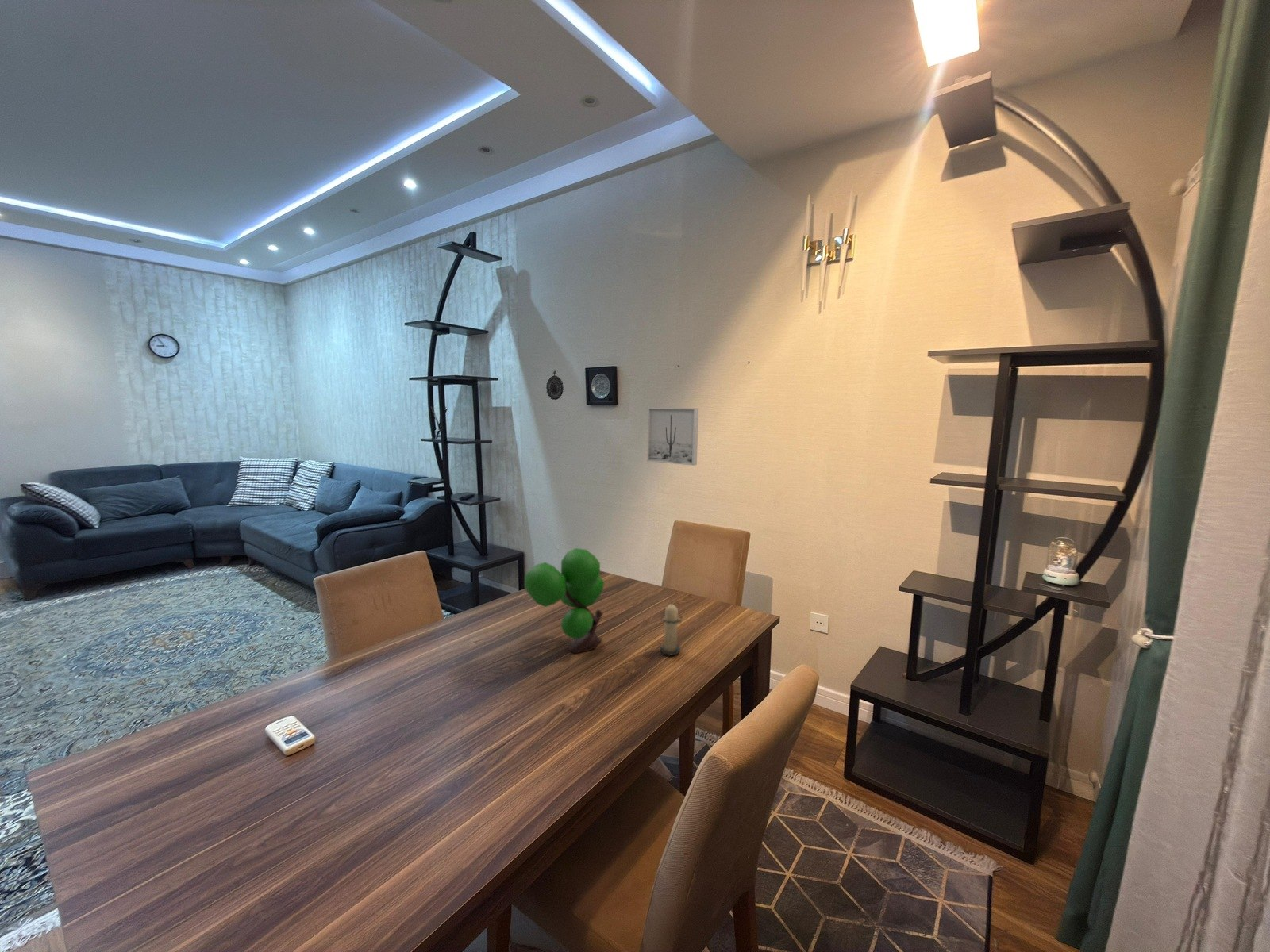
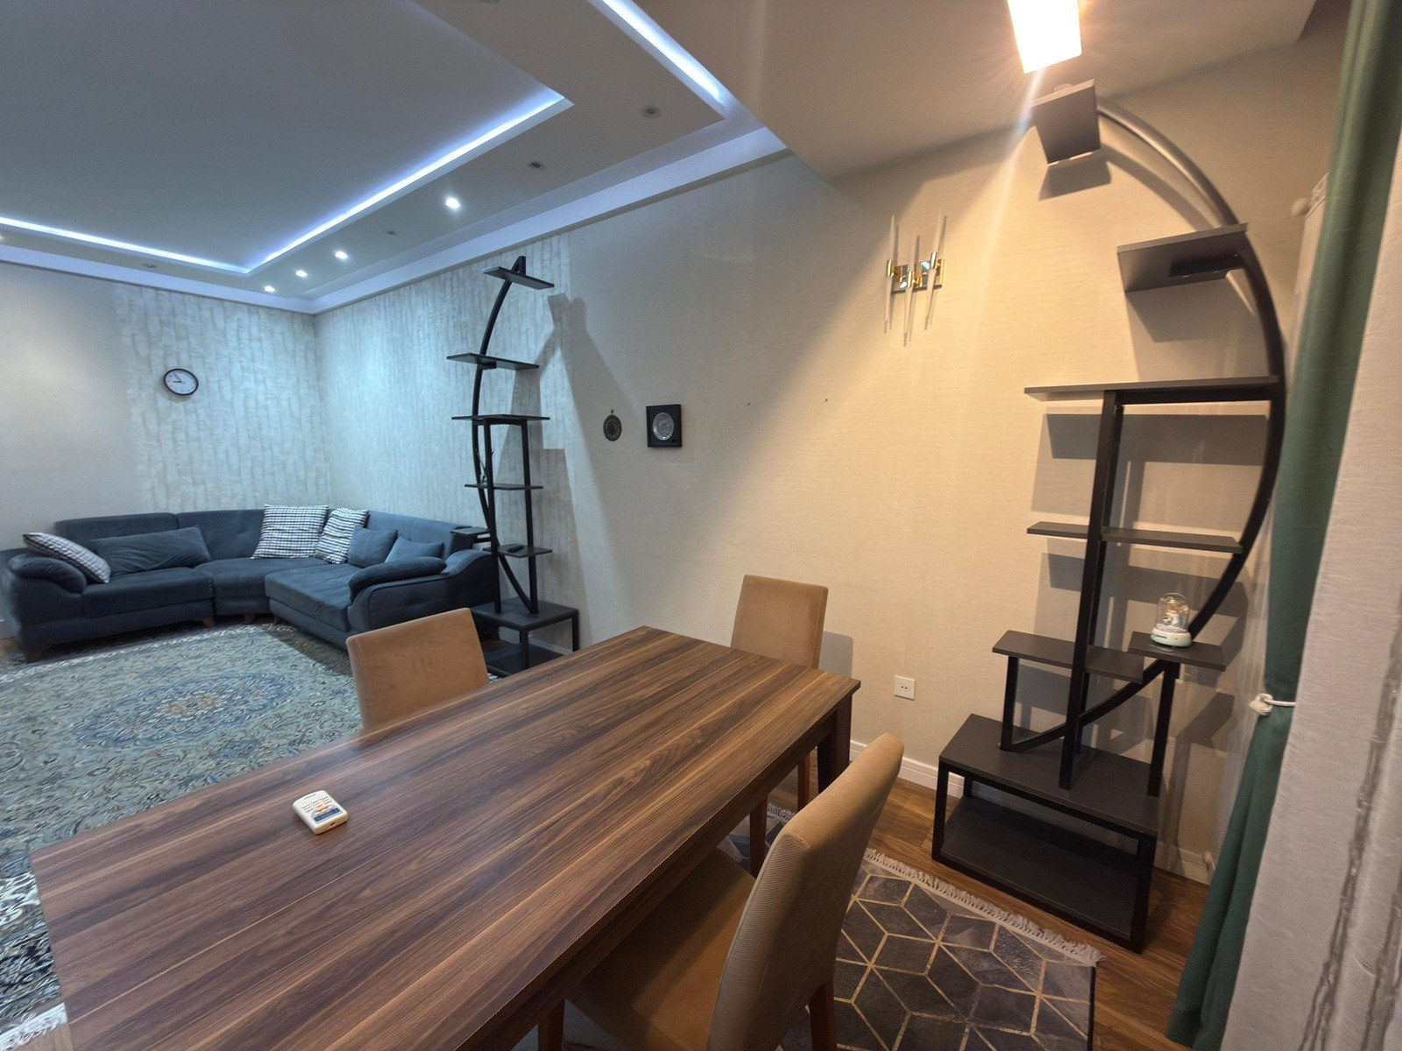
- candle (671, 626)
- wall art (672, 436)
- plant (568, 602)
